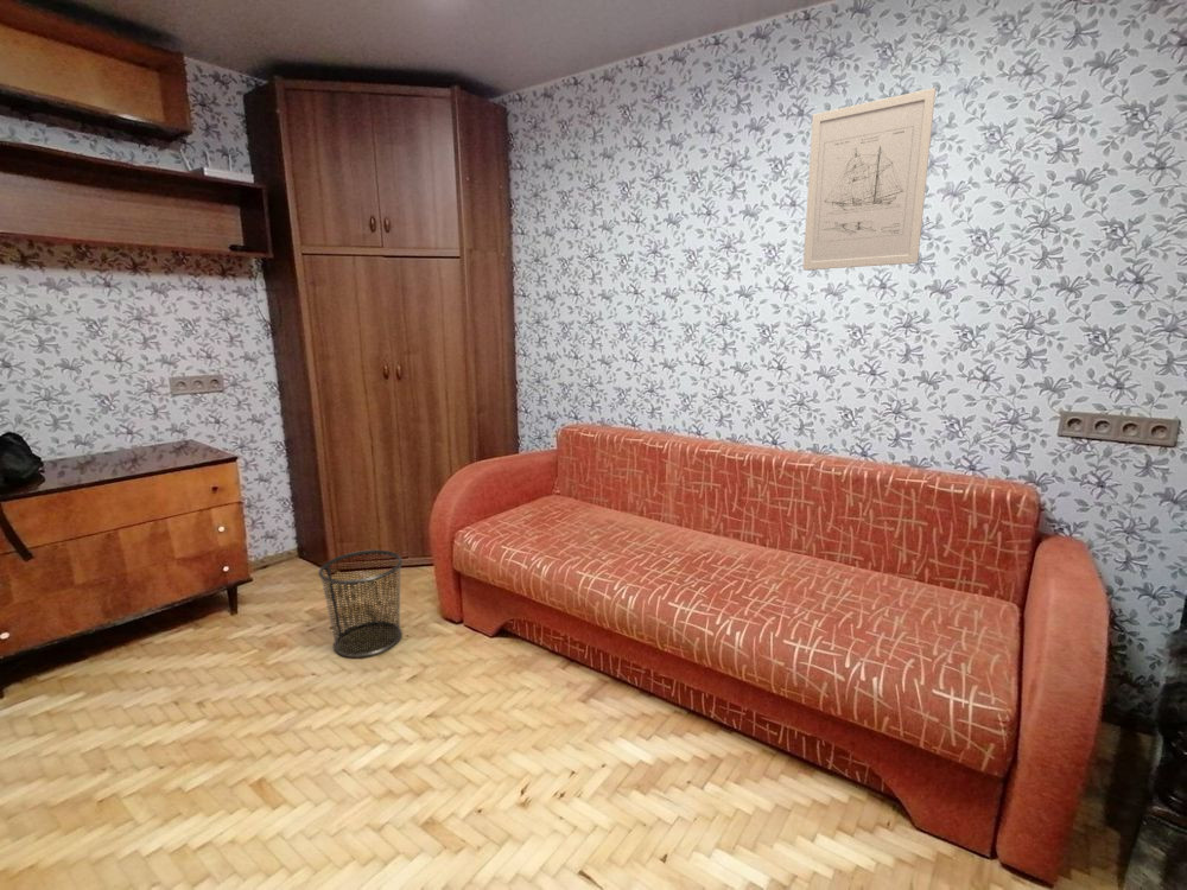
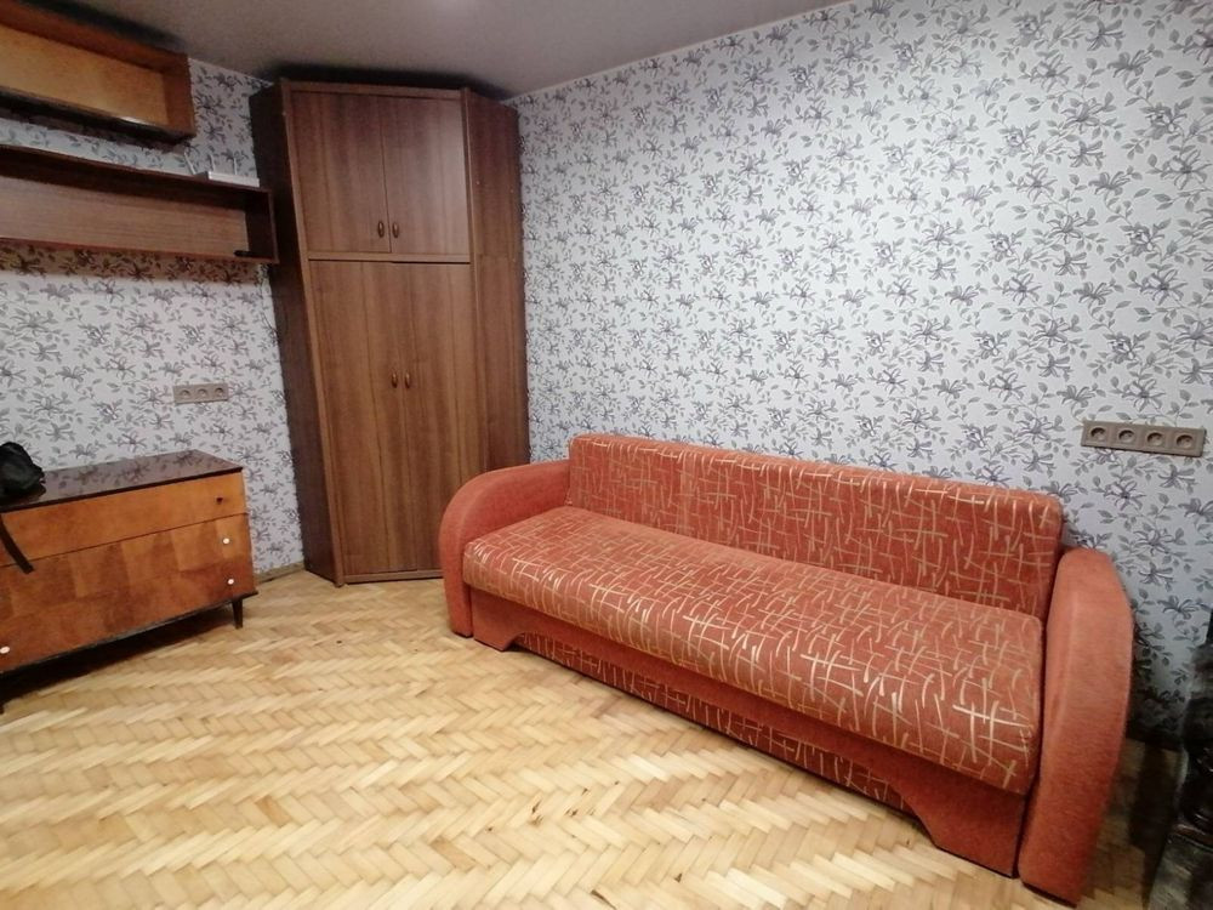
- waste bin (364, 602)
- wall art (863, 186)
